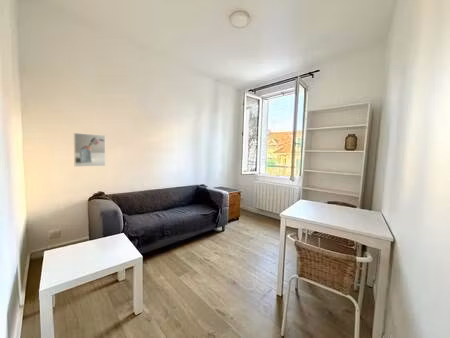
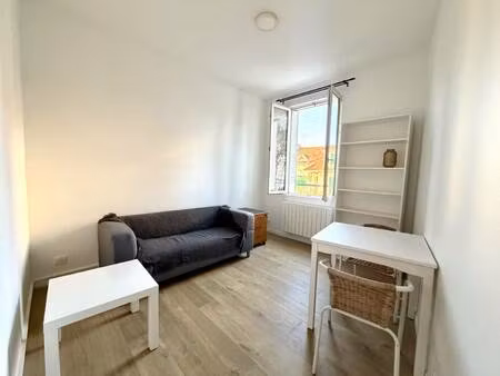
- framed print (90, 150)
